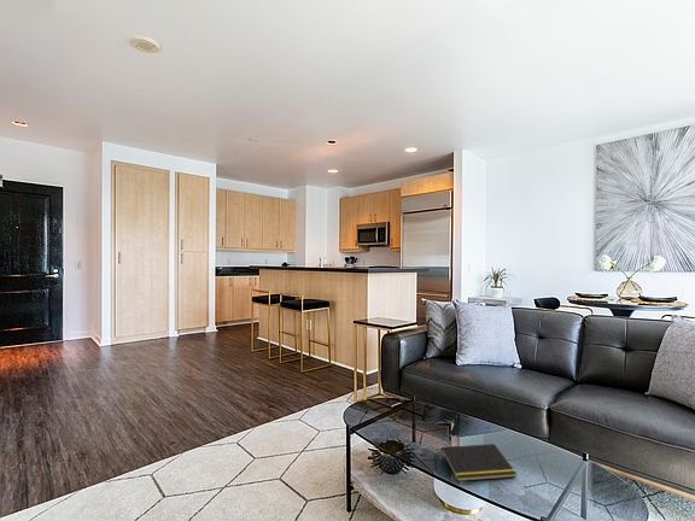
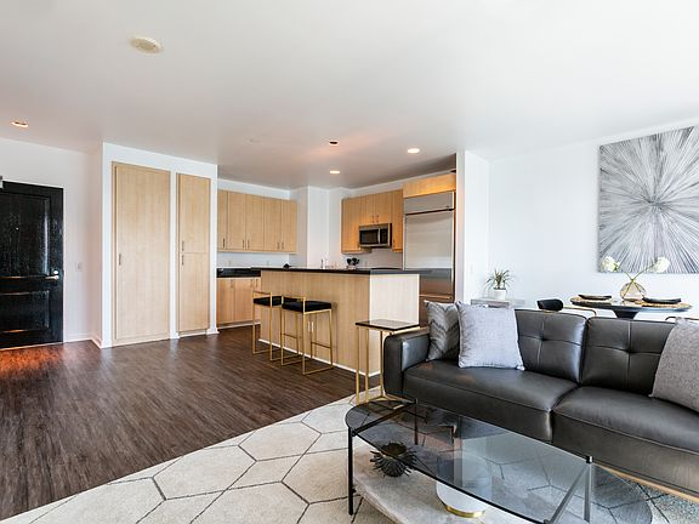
- notepad (477, 461)
